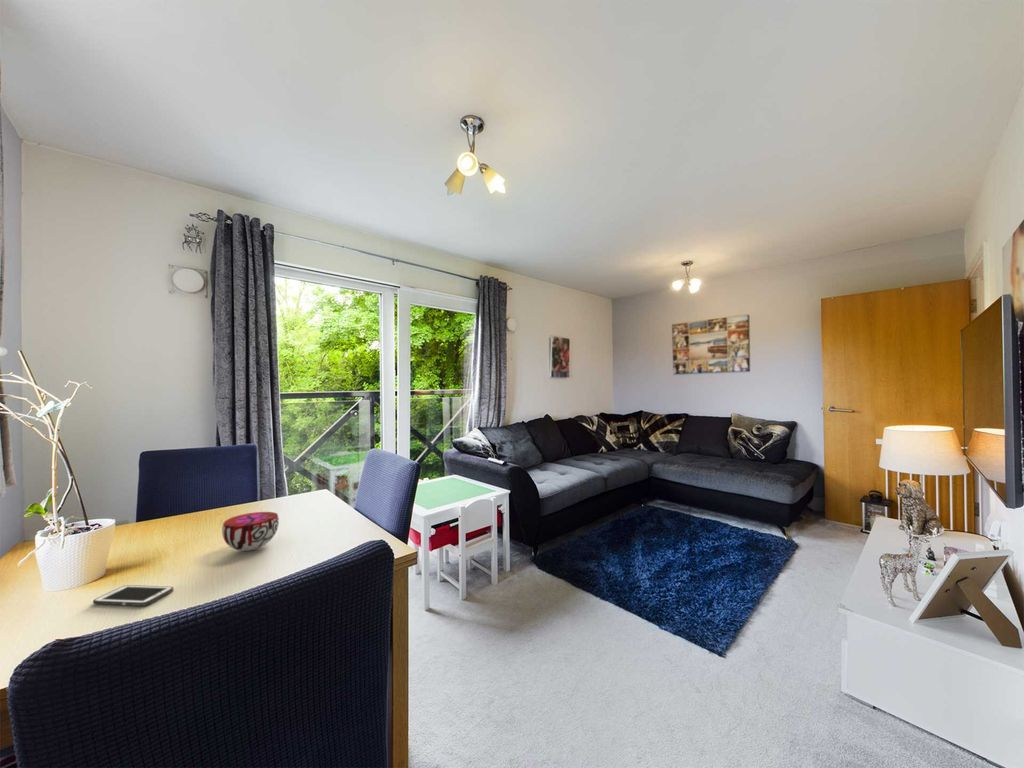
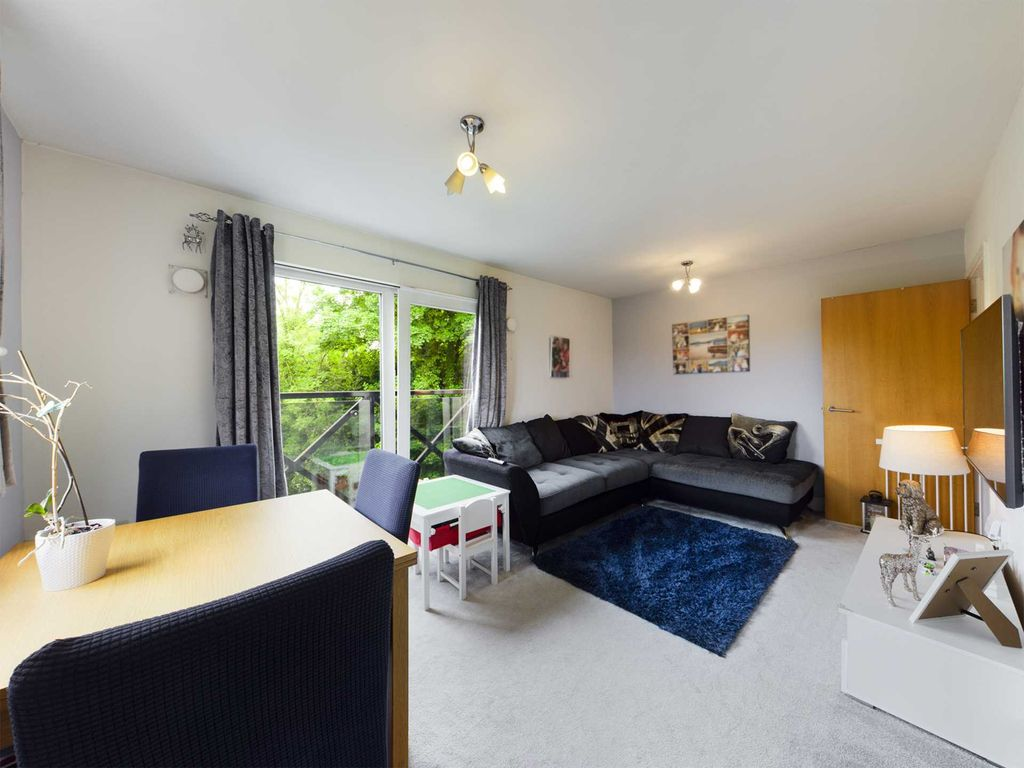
- cell phone (134, 595)
- decorative bowl (251, 533)
